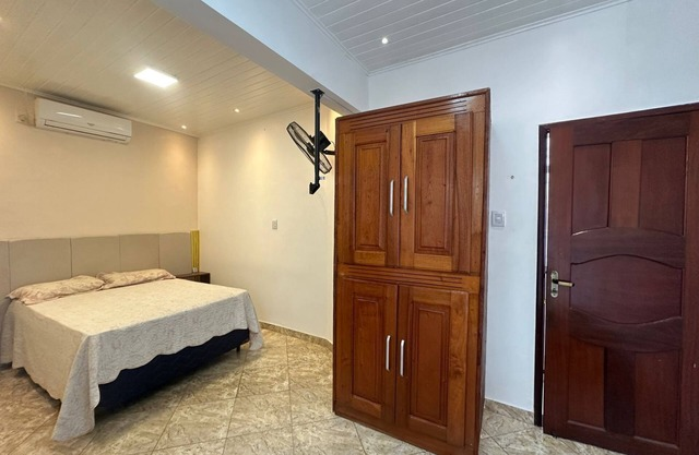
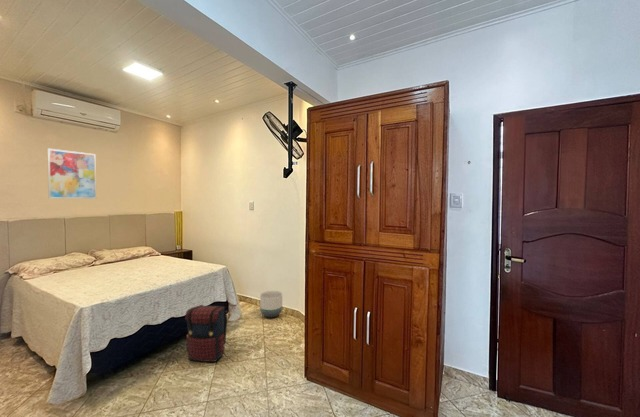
+ wall art (73, 175)
+ planter (271, 305)
+ satchel (207, 330)
